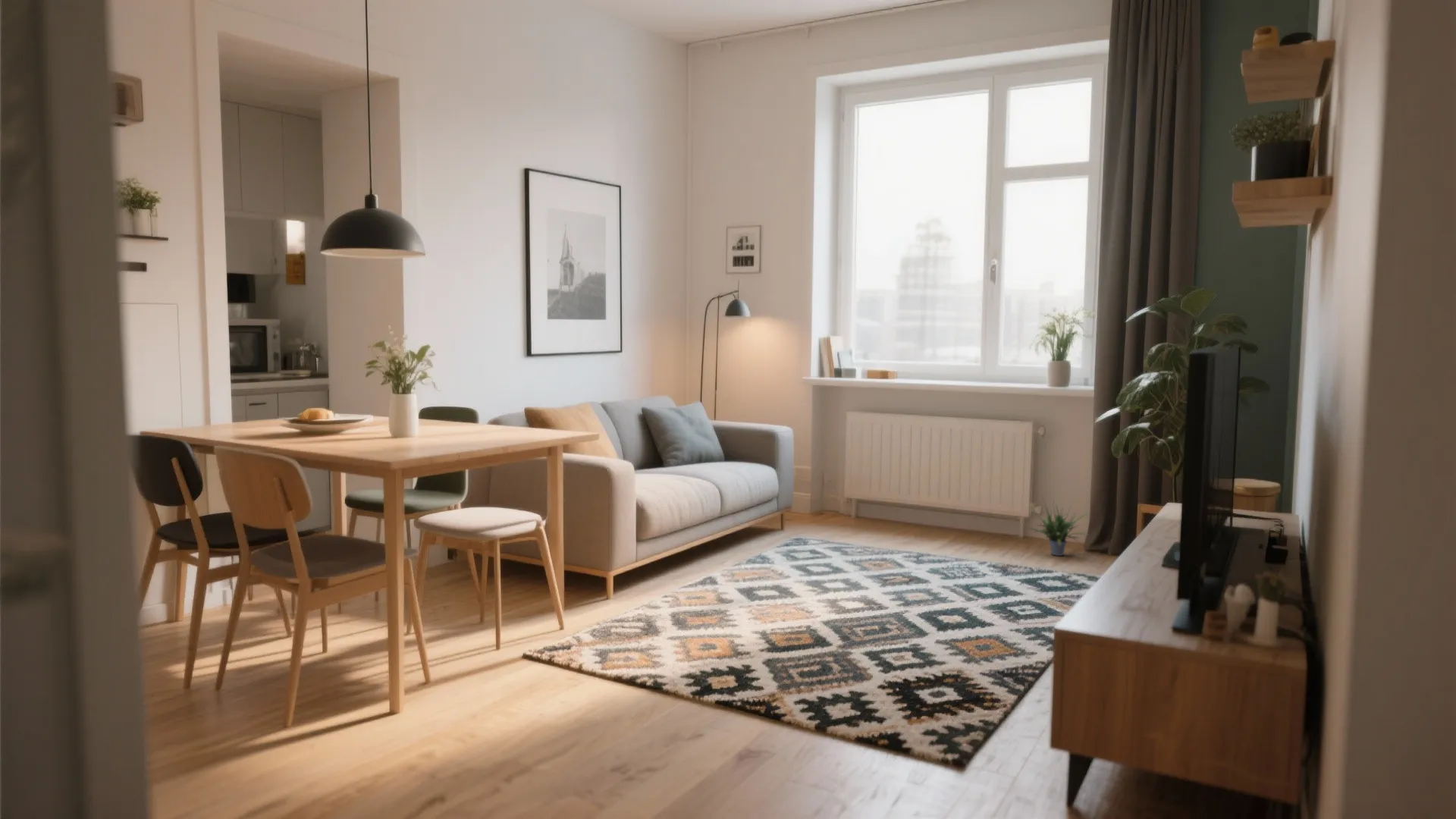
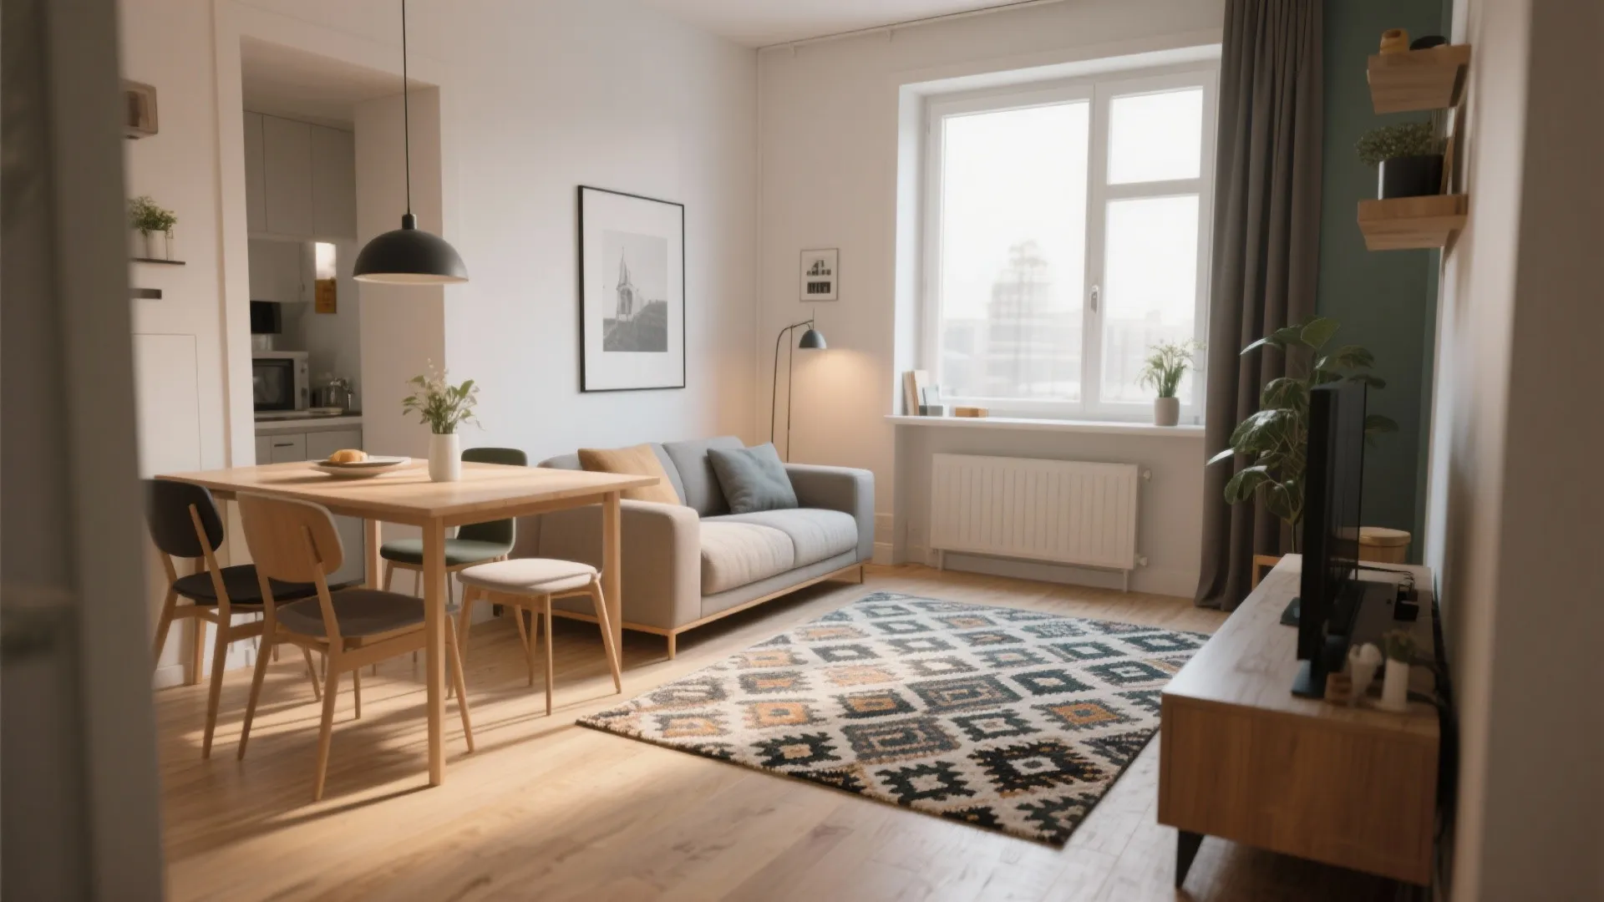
- potted plant (1059, 524)
